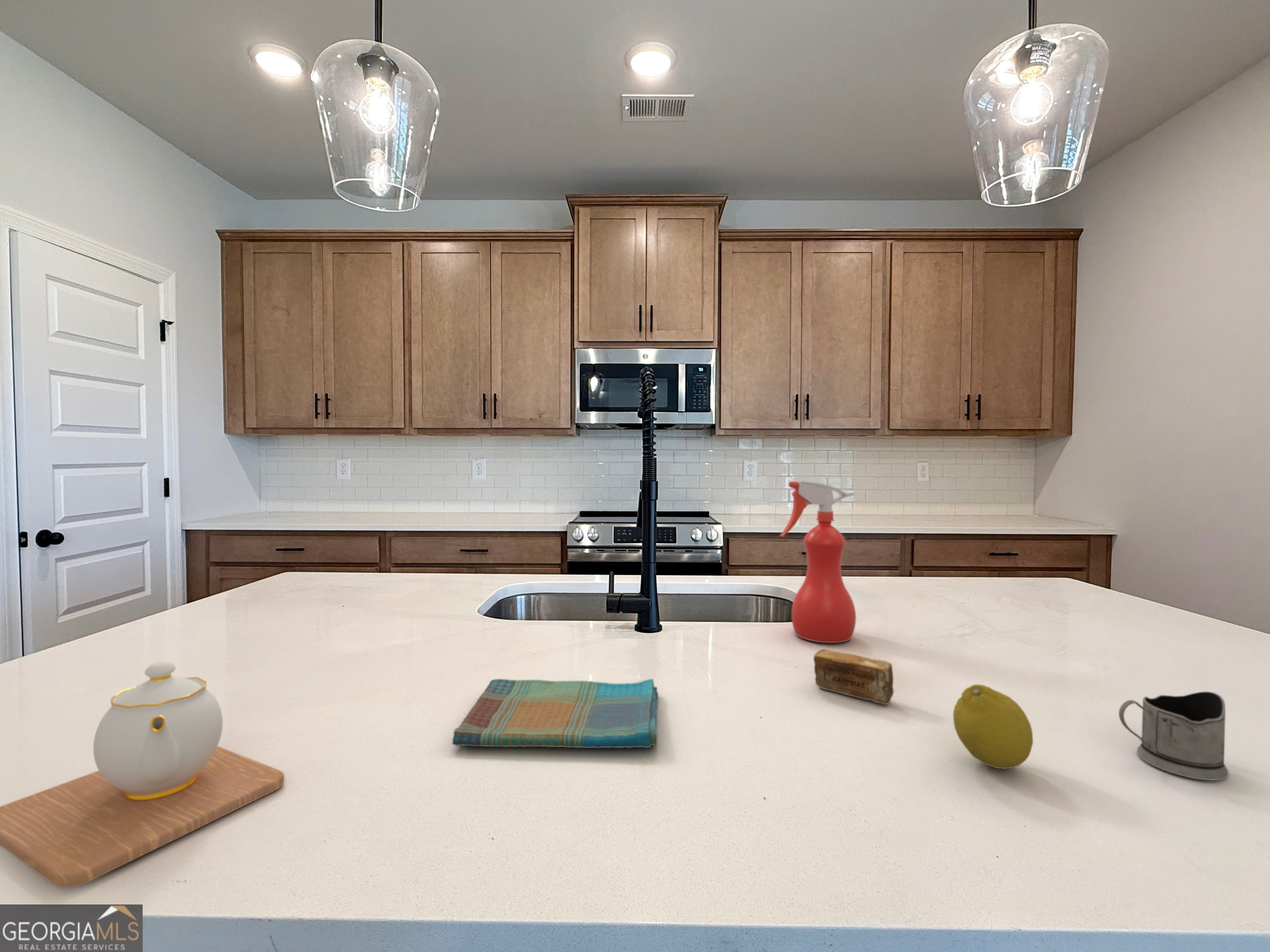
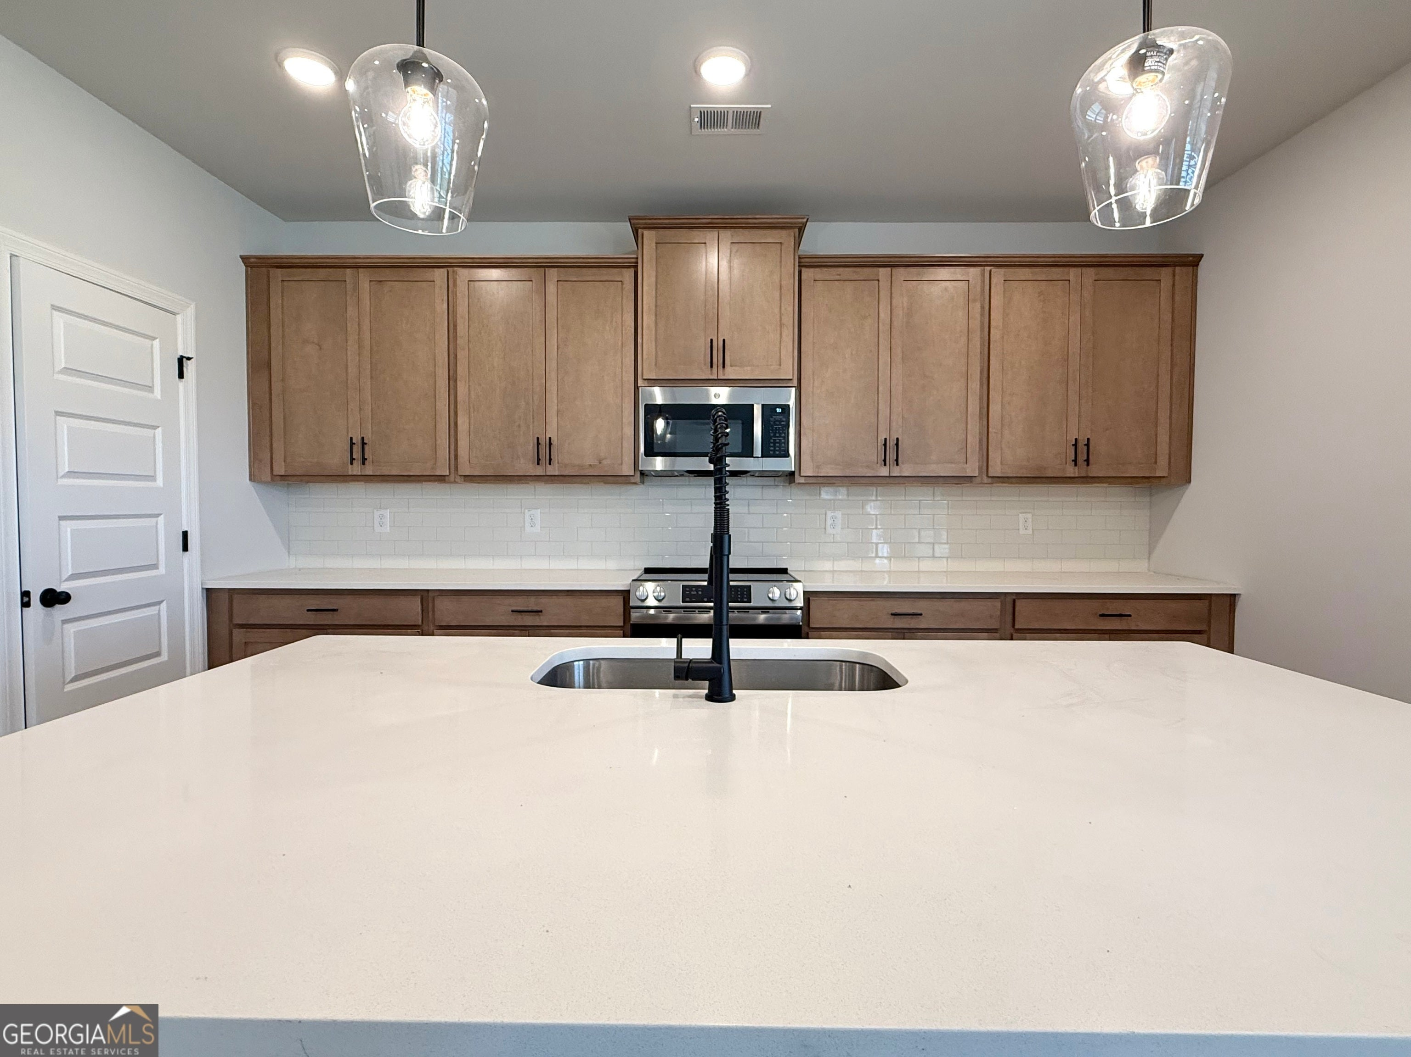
- teapot (140, 736)
- tea glass holder (1169, 727)
- soap bar (852, 675)
- dish towel (565, 709)
- fruit (992, 725)
- spray bottle (817, 559)
